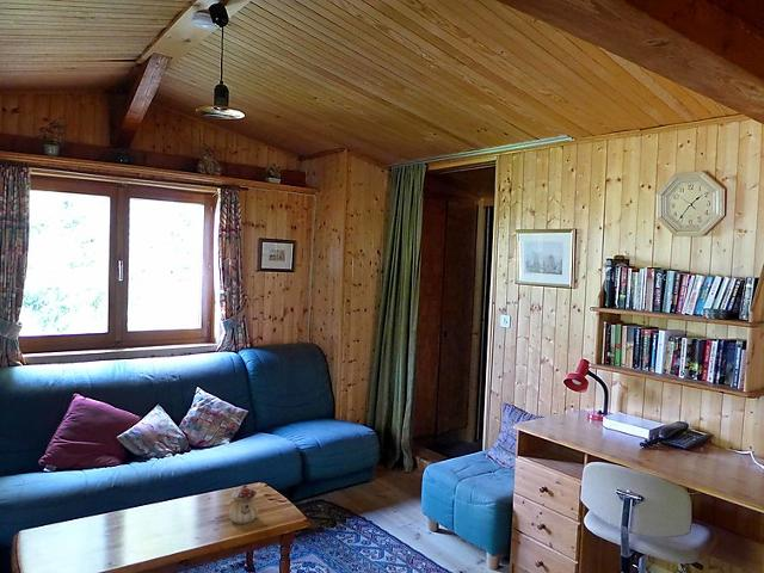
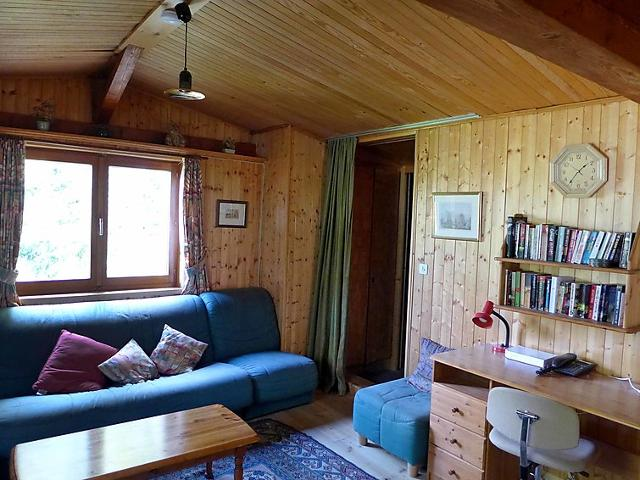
- teapot (242, 500)
